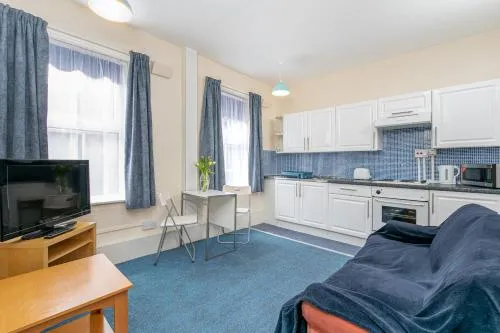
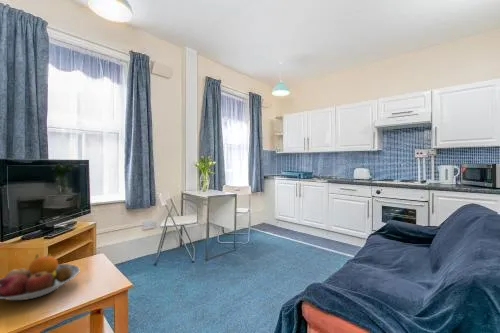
+ fruit bowl (36, 275)
